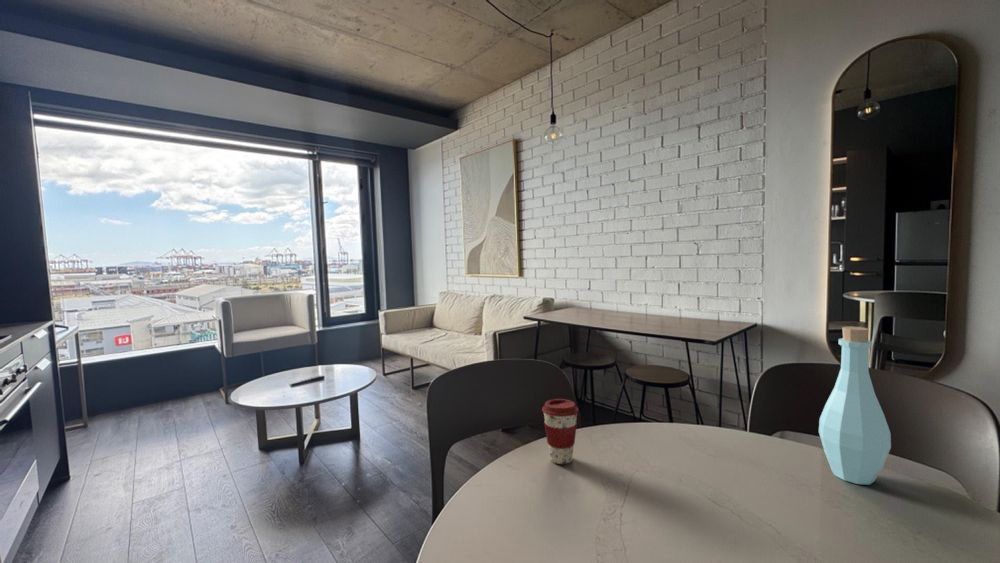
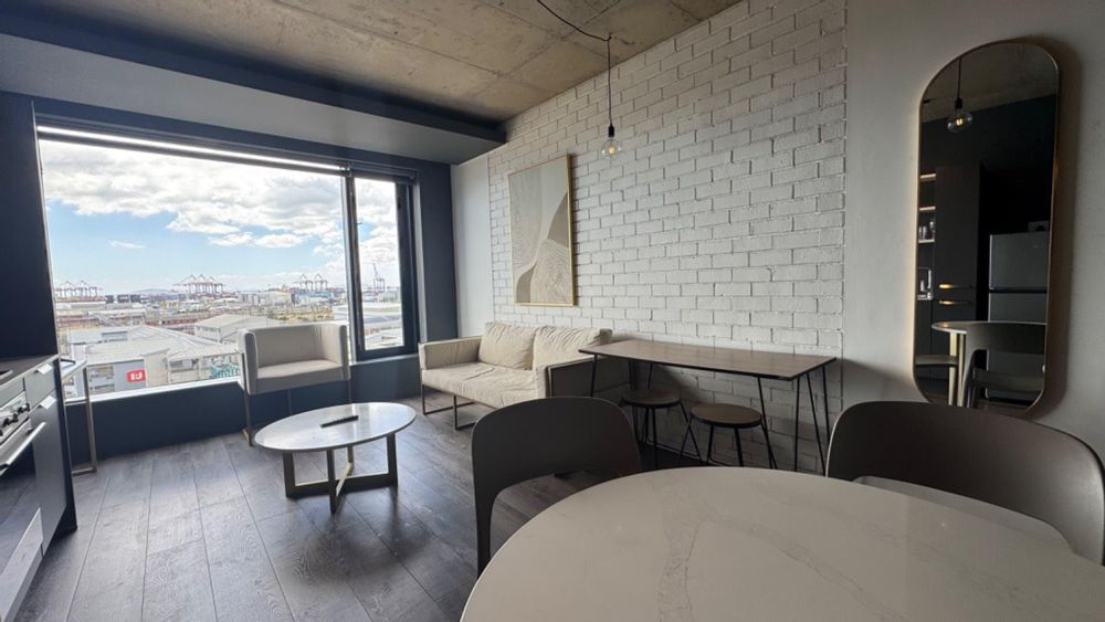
- coffee cup (560, 431)
- bottle (853, 402)
